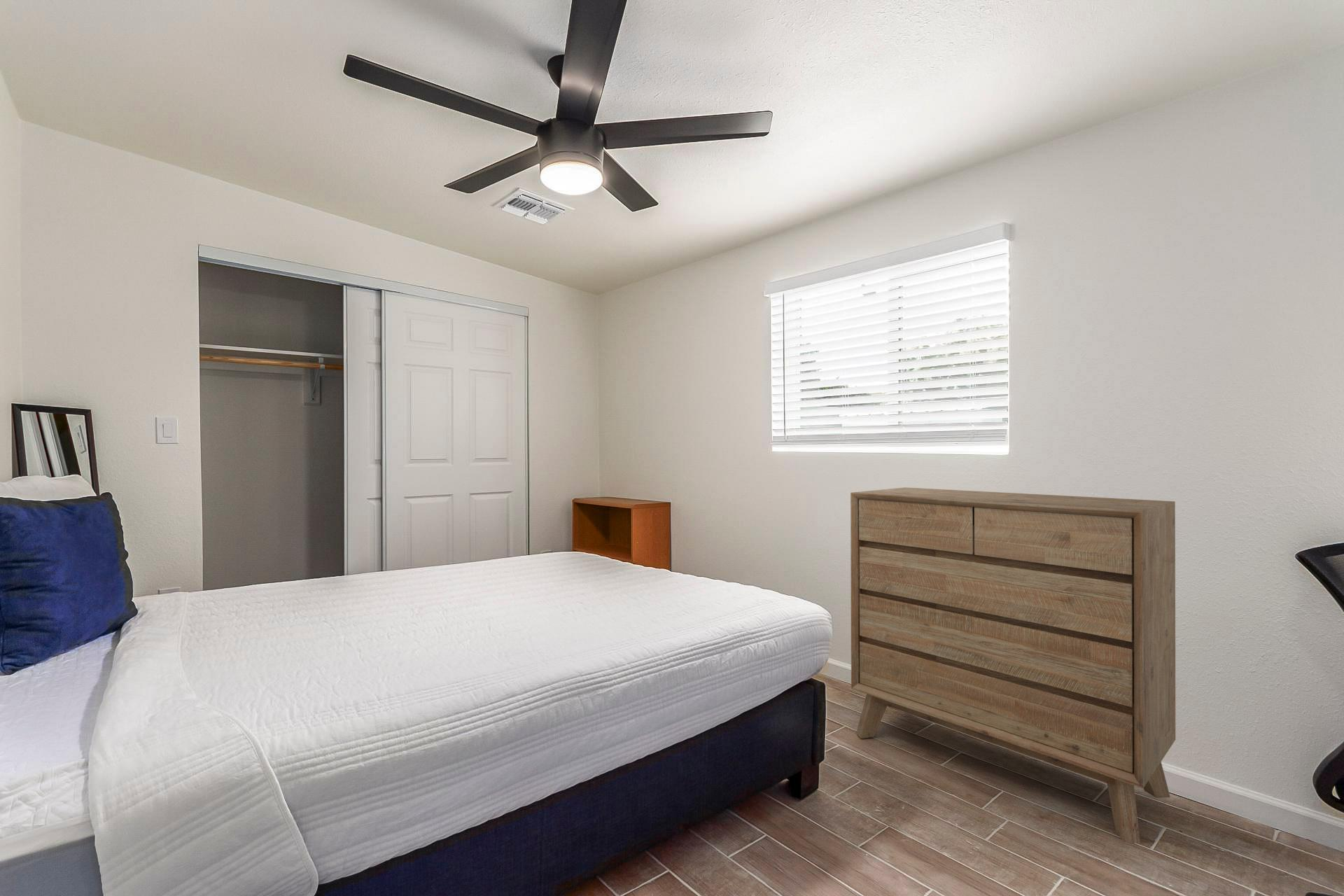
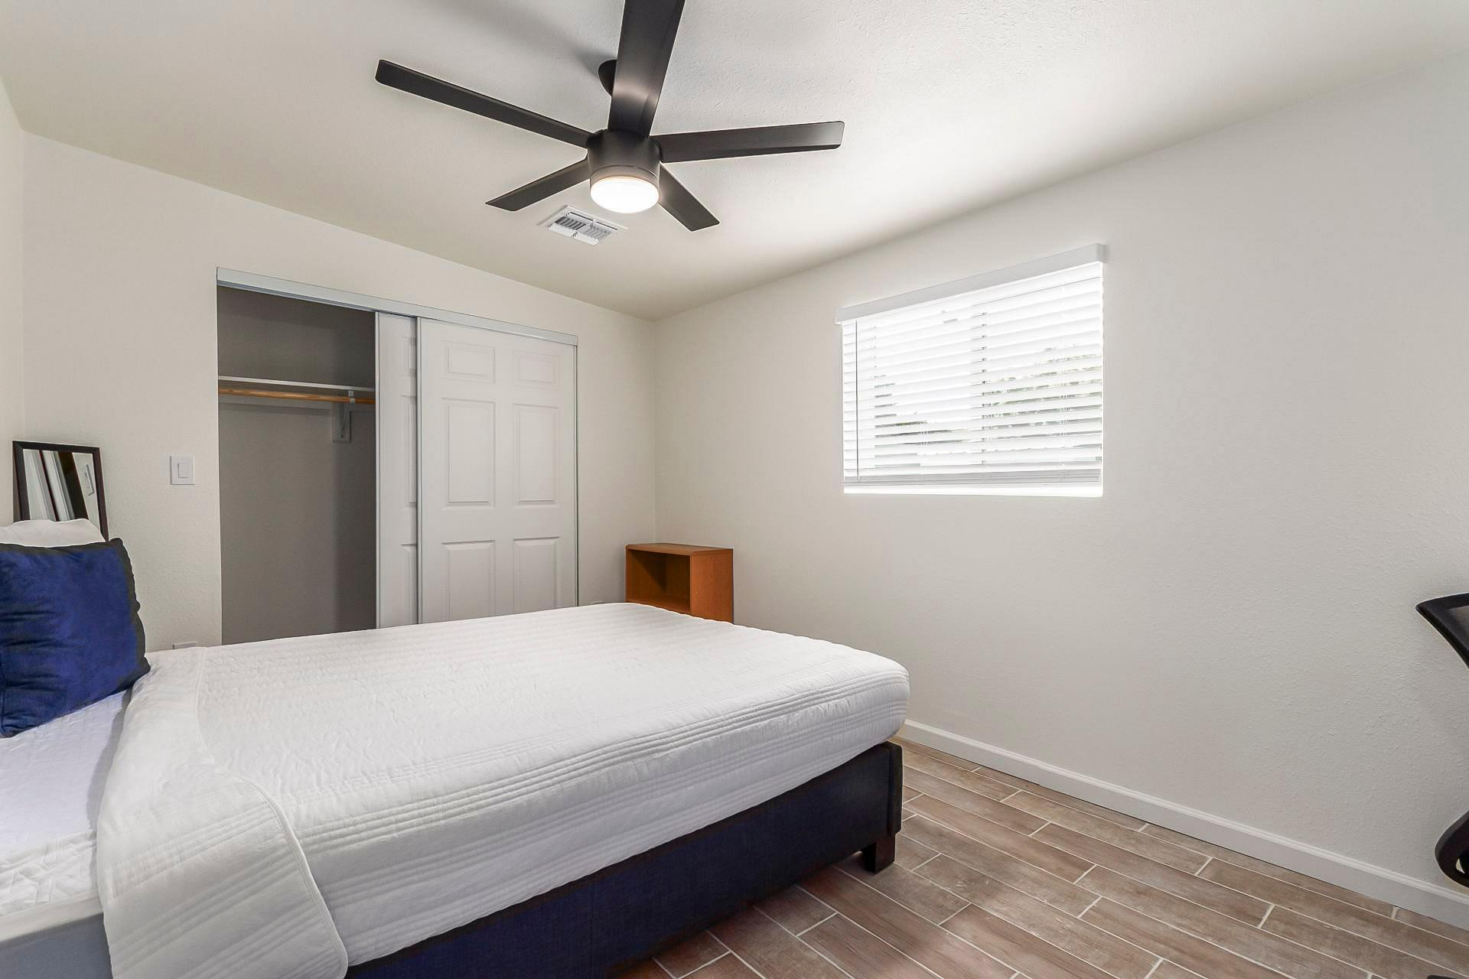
- dresser (997, 629)
